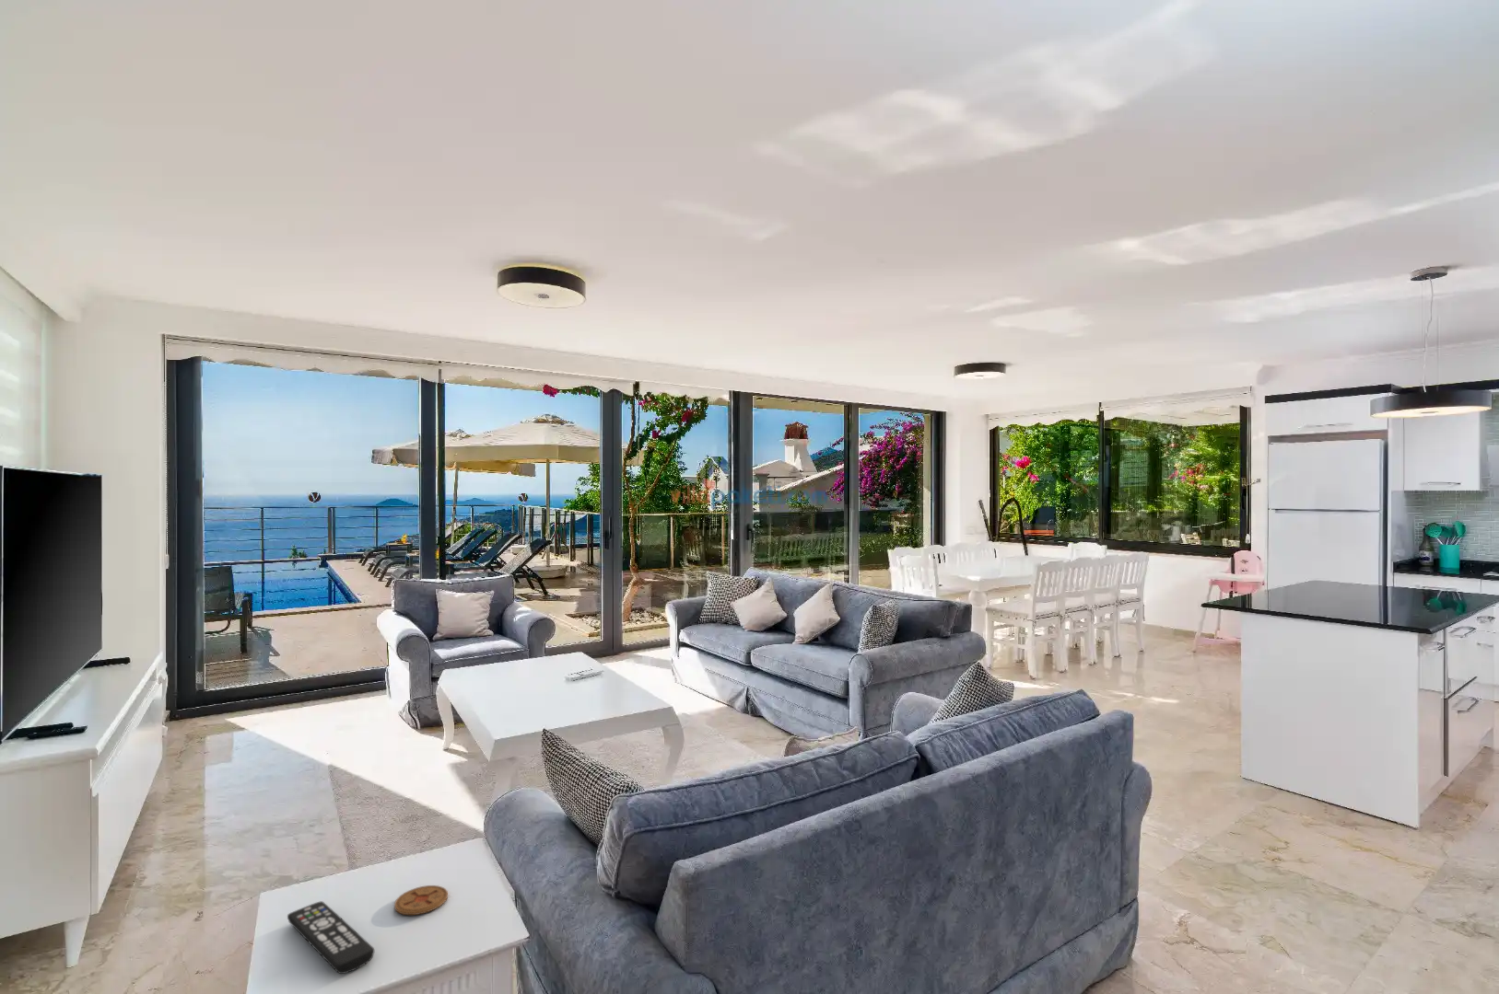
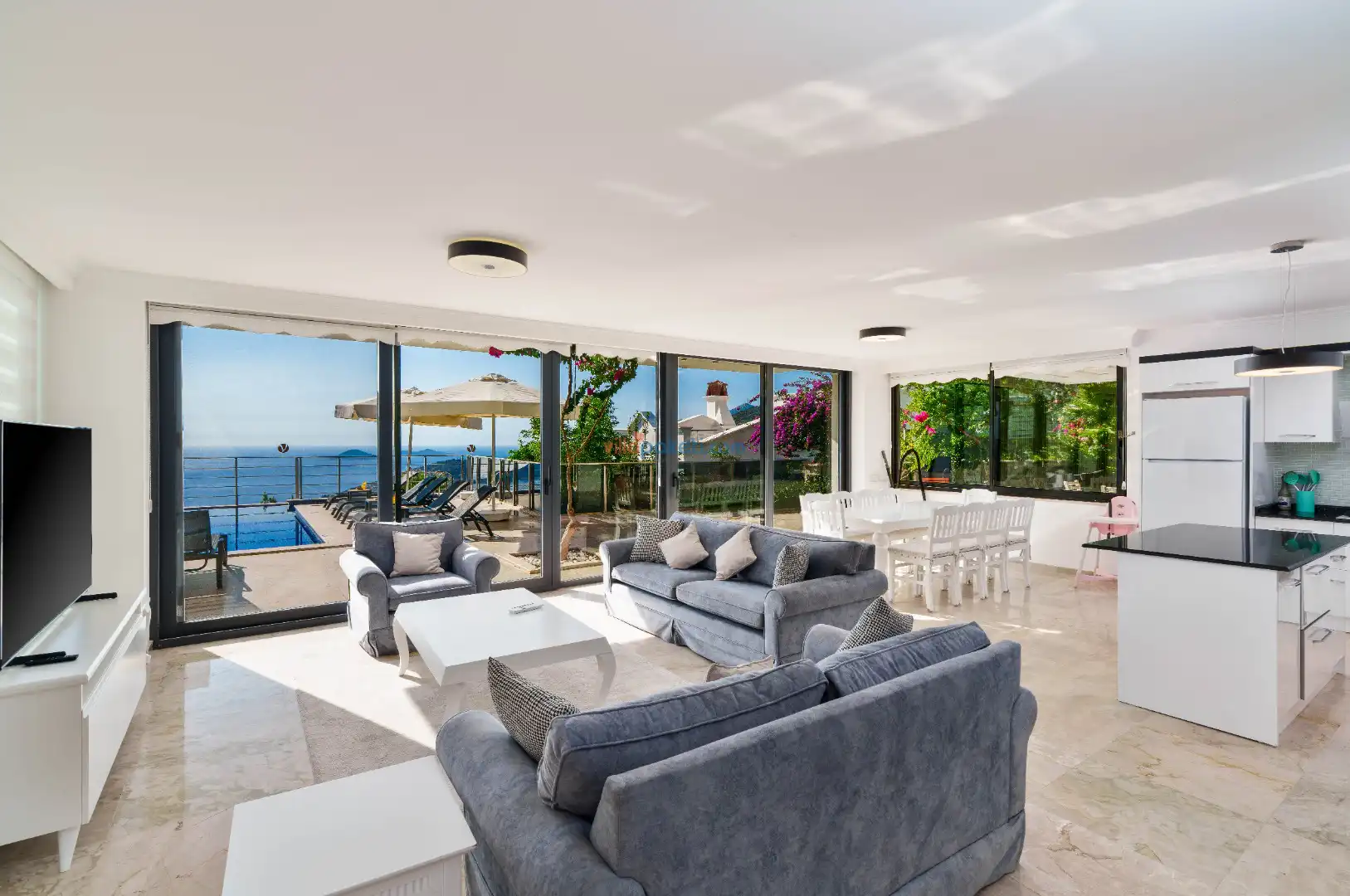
- remote control (329, 935)
- coaster (421, 900)
